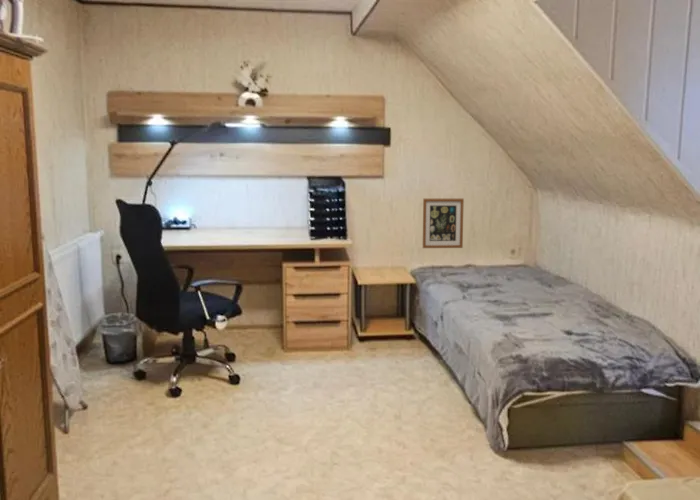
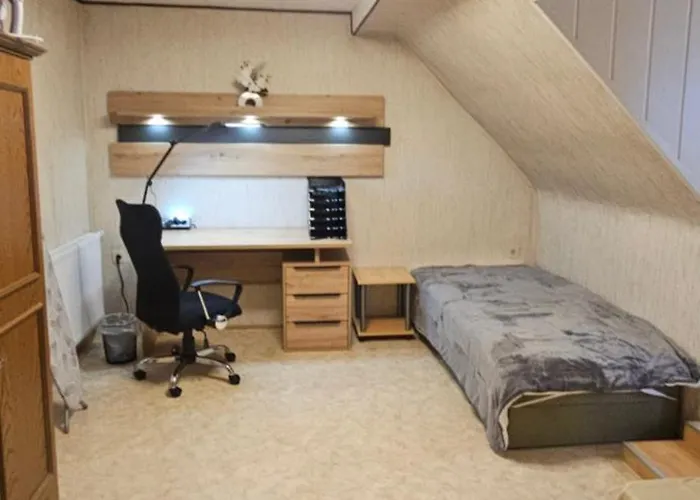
- wall art (443, 223)
